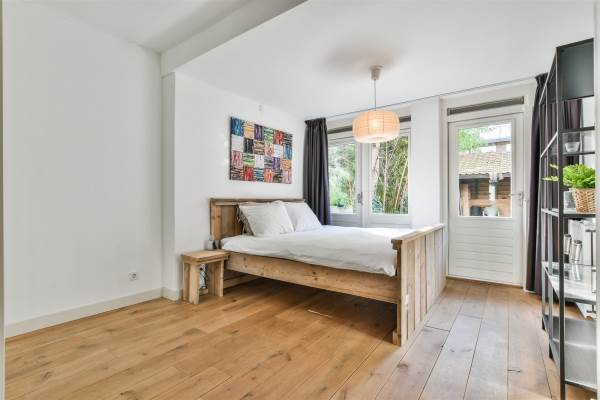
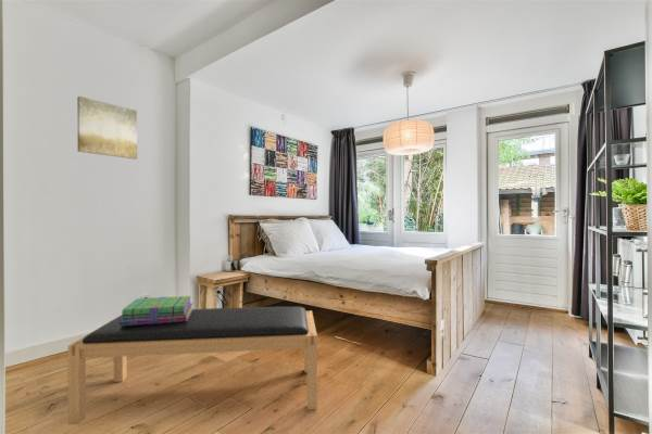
+ stack of books (159, 309)
+ wall art (109, 129)
+ bench (209, 352)
